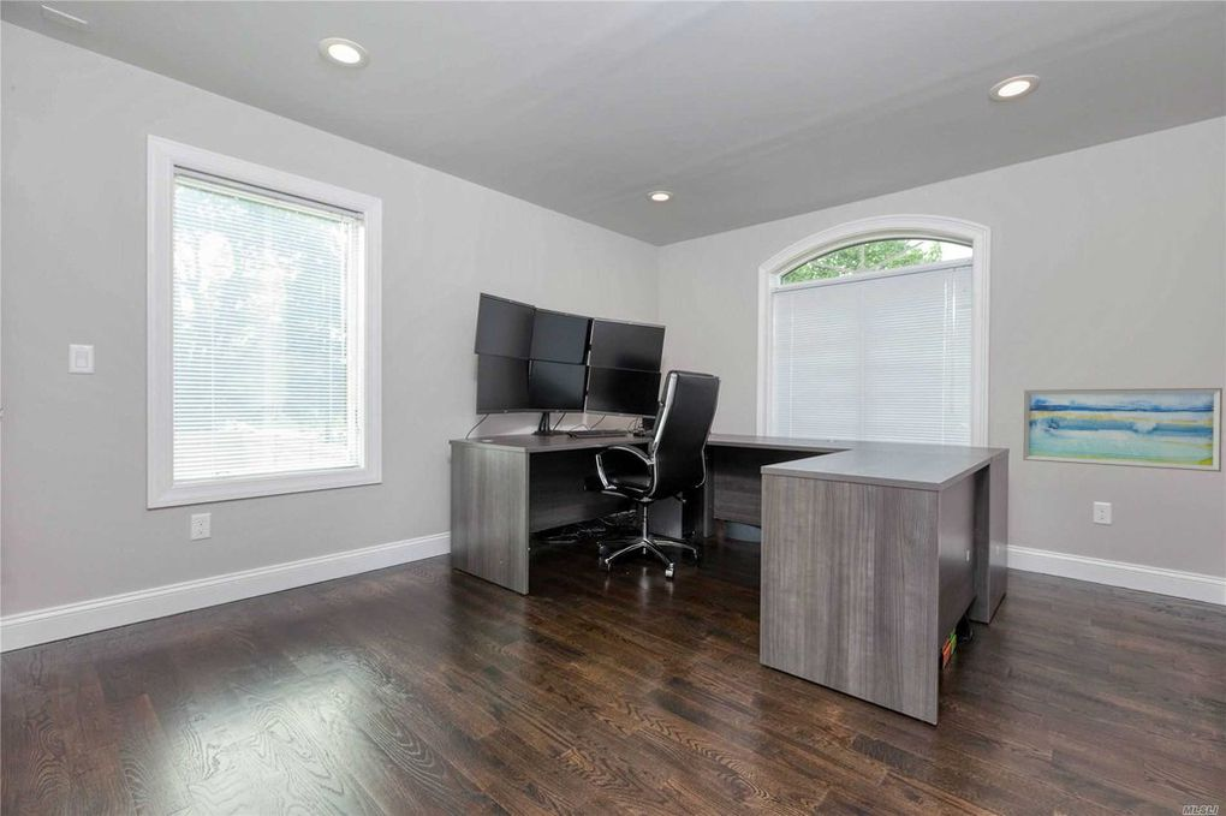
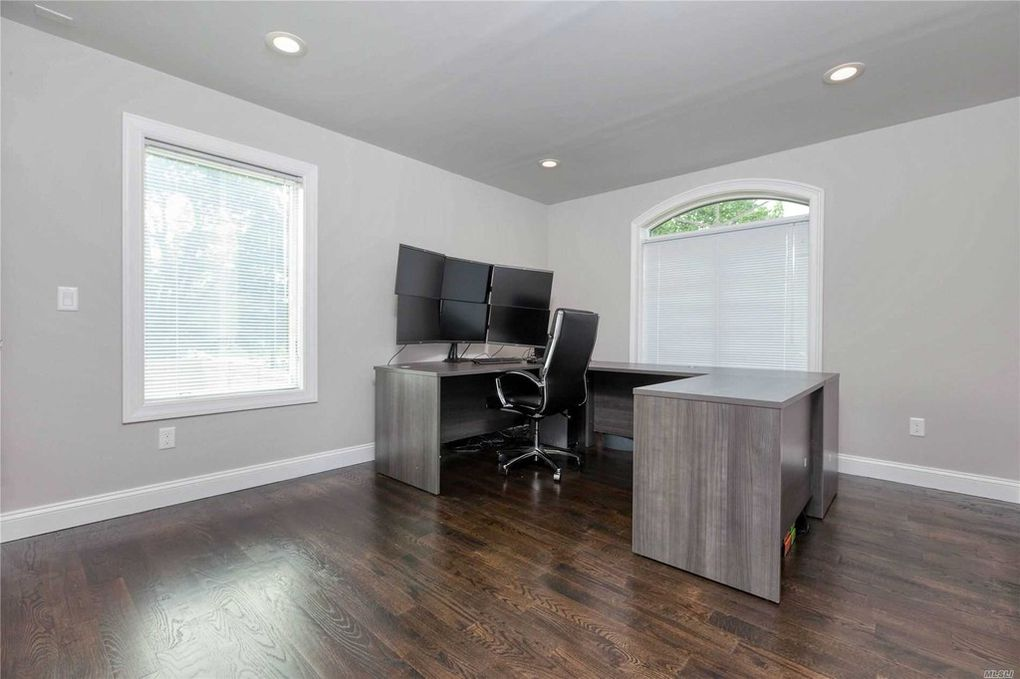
- wall art (1113, 427)
